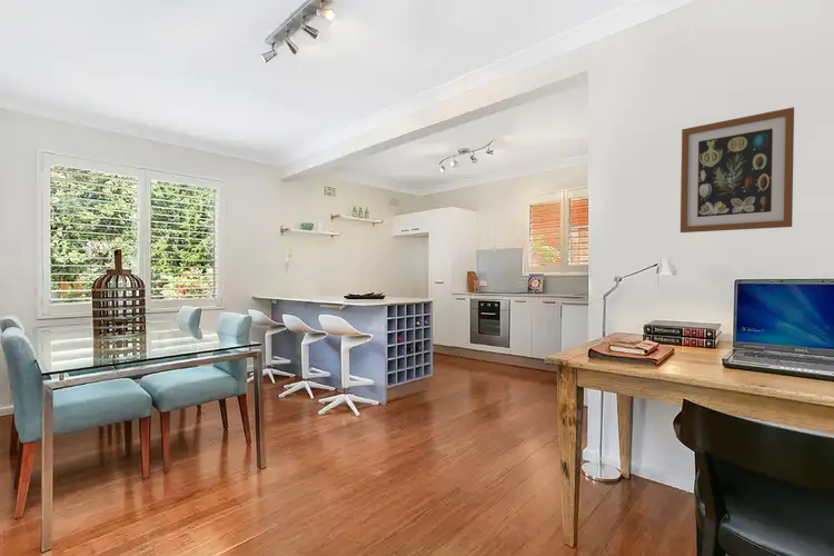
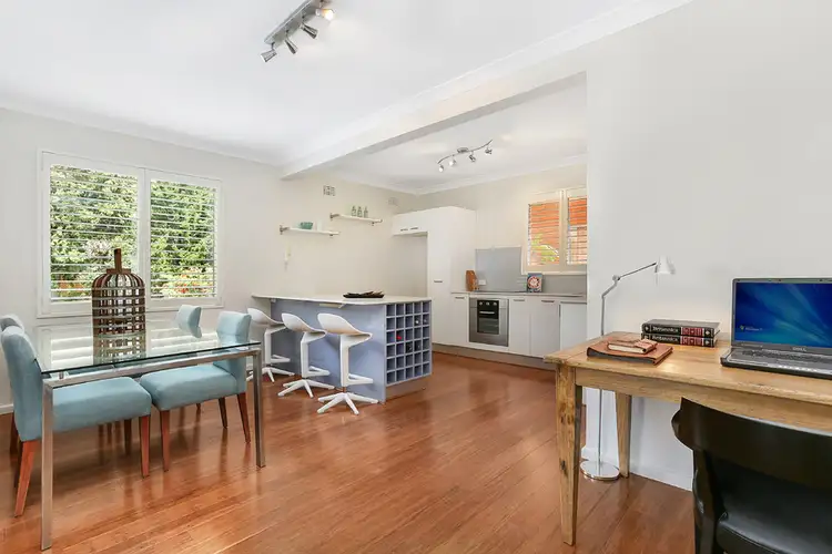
- wall art (733, 175)
